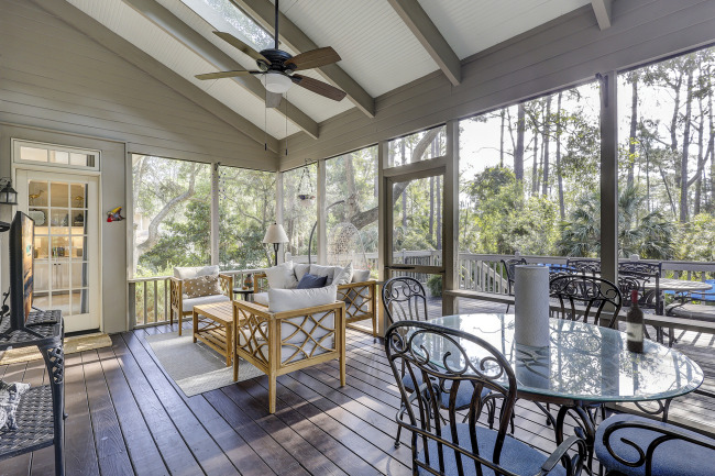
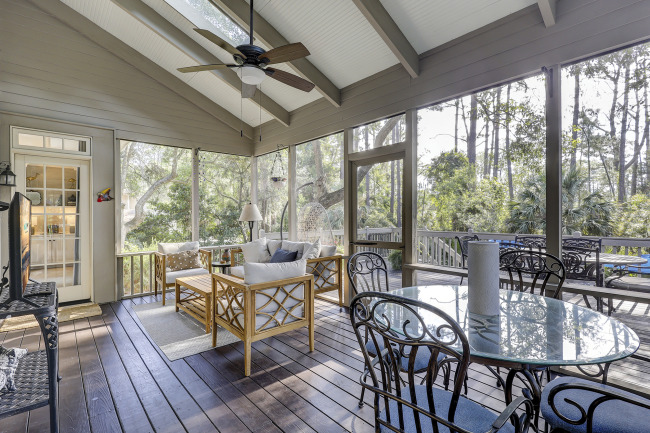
- wine bottle (635, 320)
